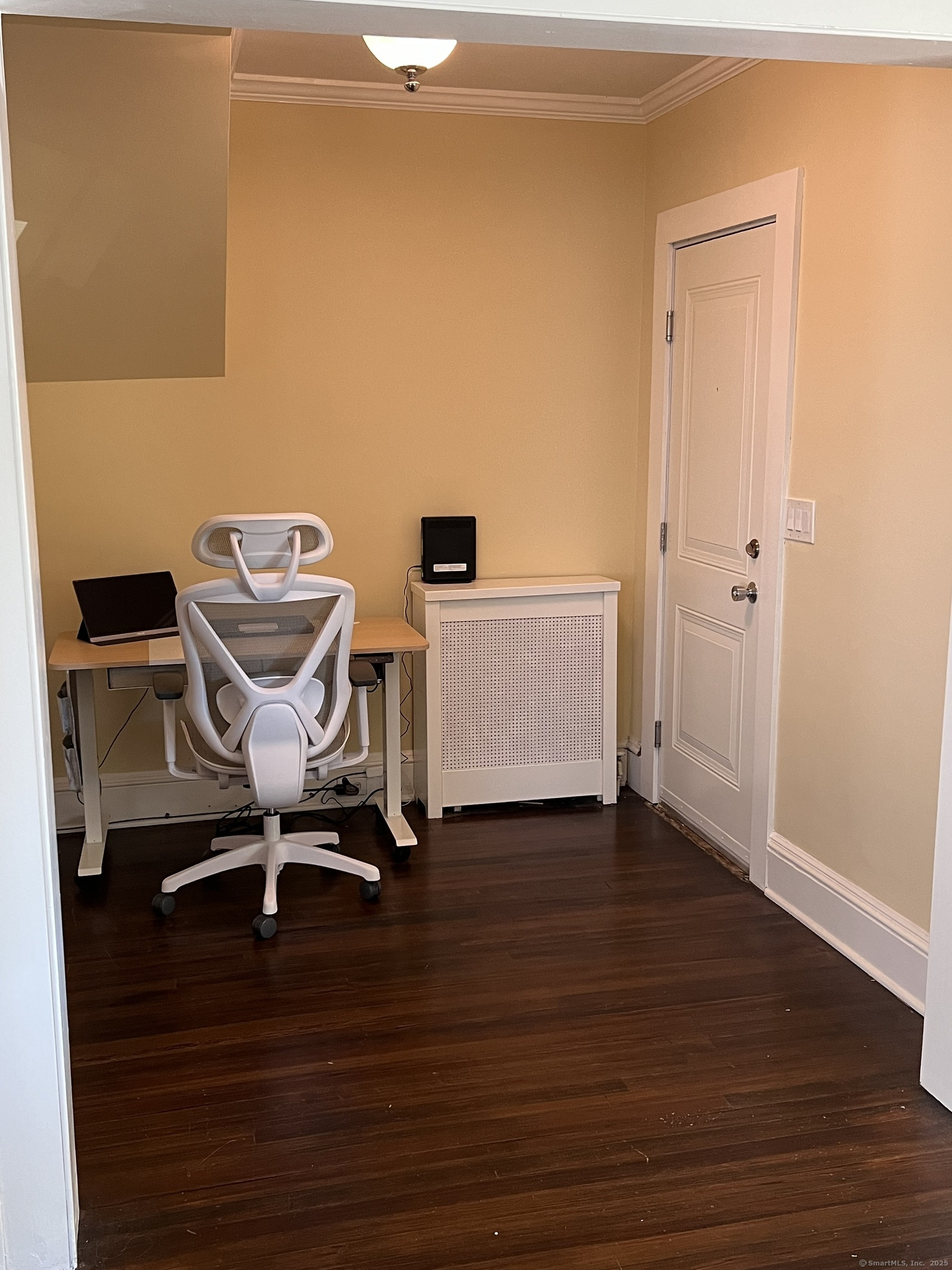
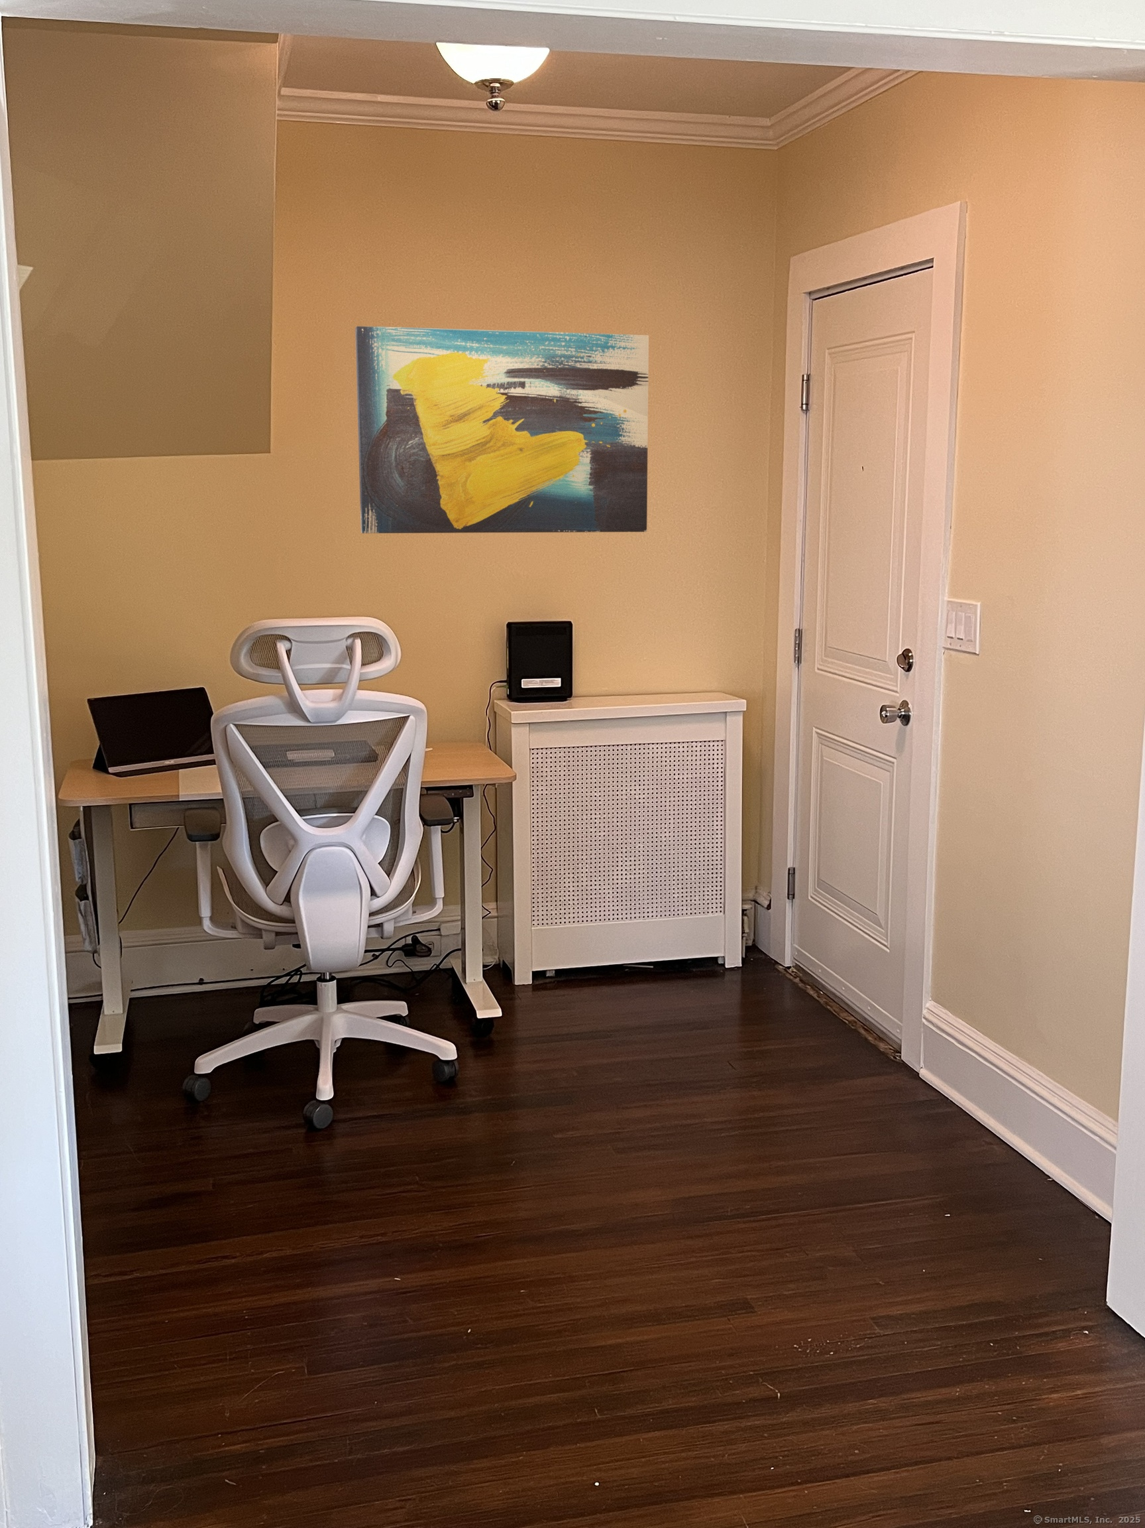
+ wall art (505, 433)
